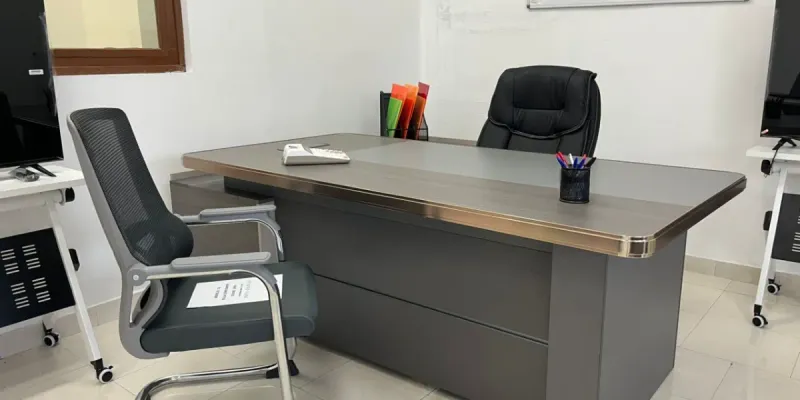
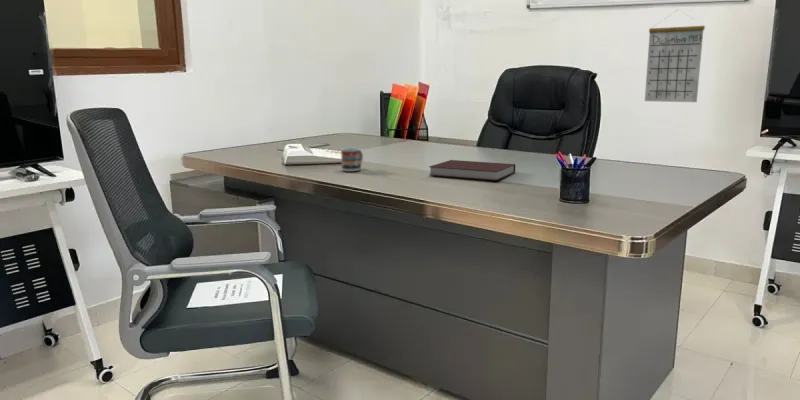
+ notebook (472, 169)
+ calendar (674, 56)
+ cup (353, 159)
